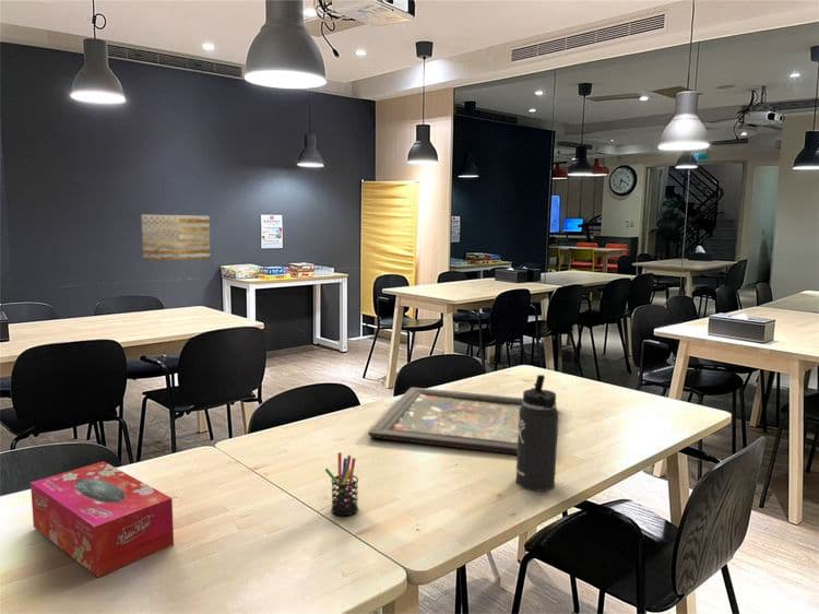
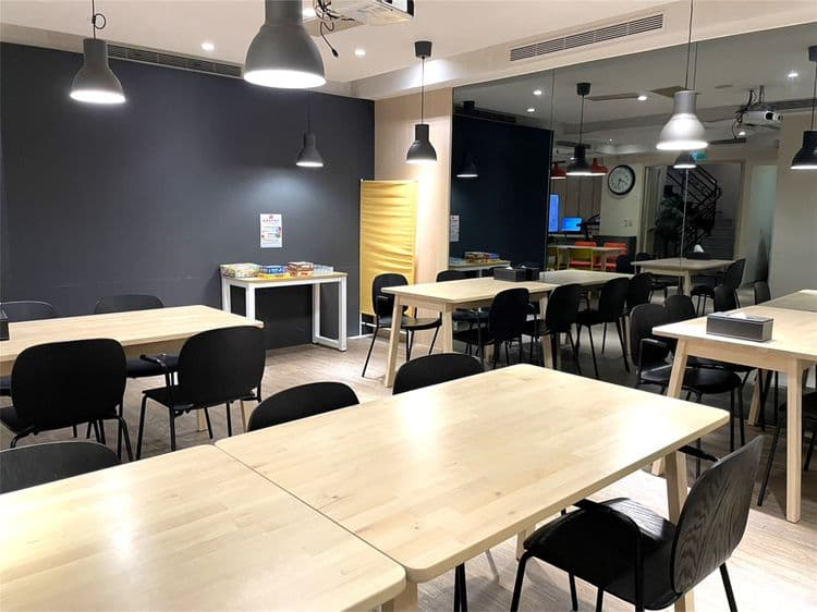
- board game (468, 417)
- tissue box (100, 512)
- pen holder (341, 483)
- thermos bottle (539, 430)
- wall art (177, 237)
